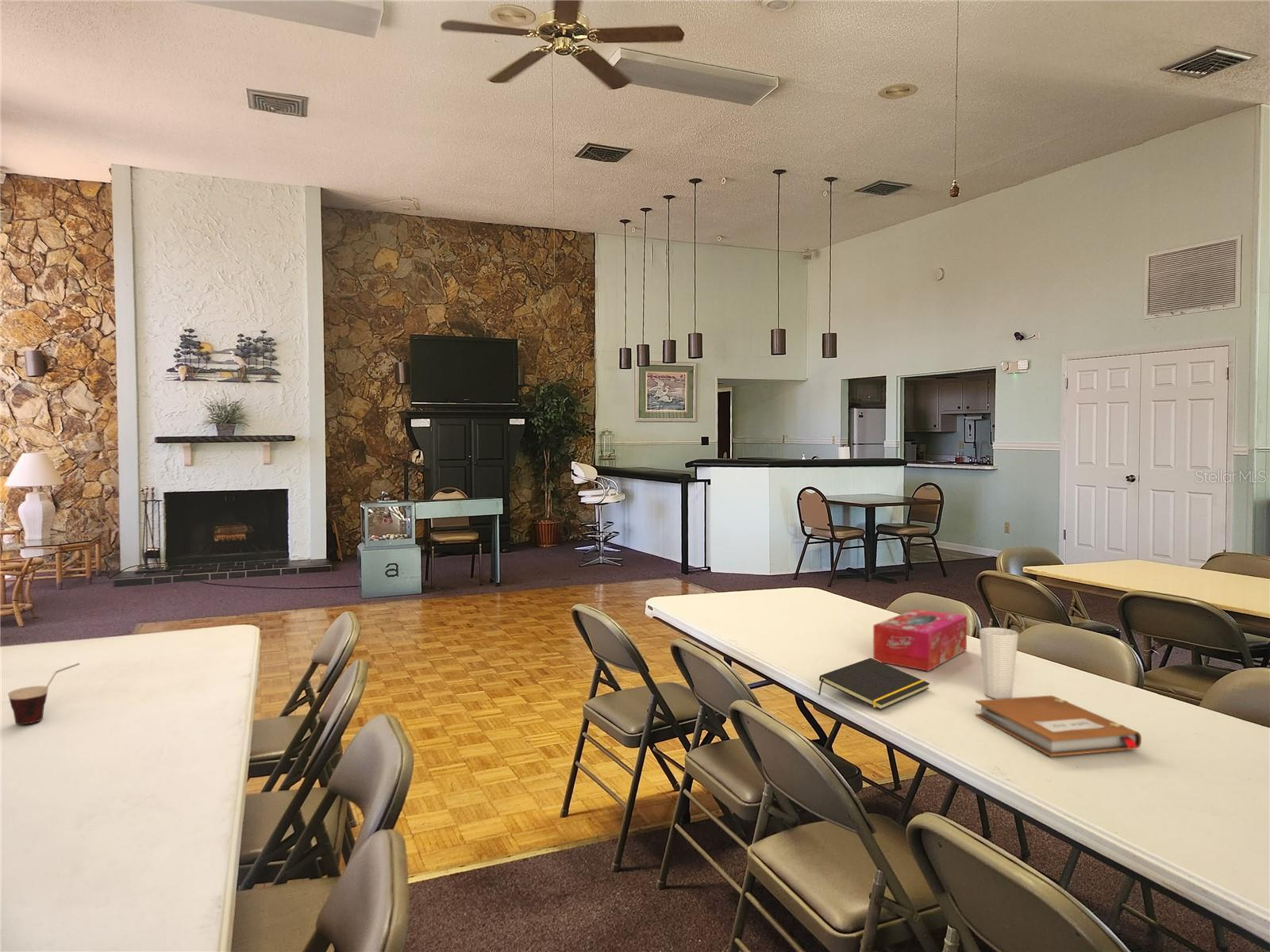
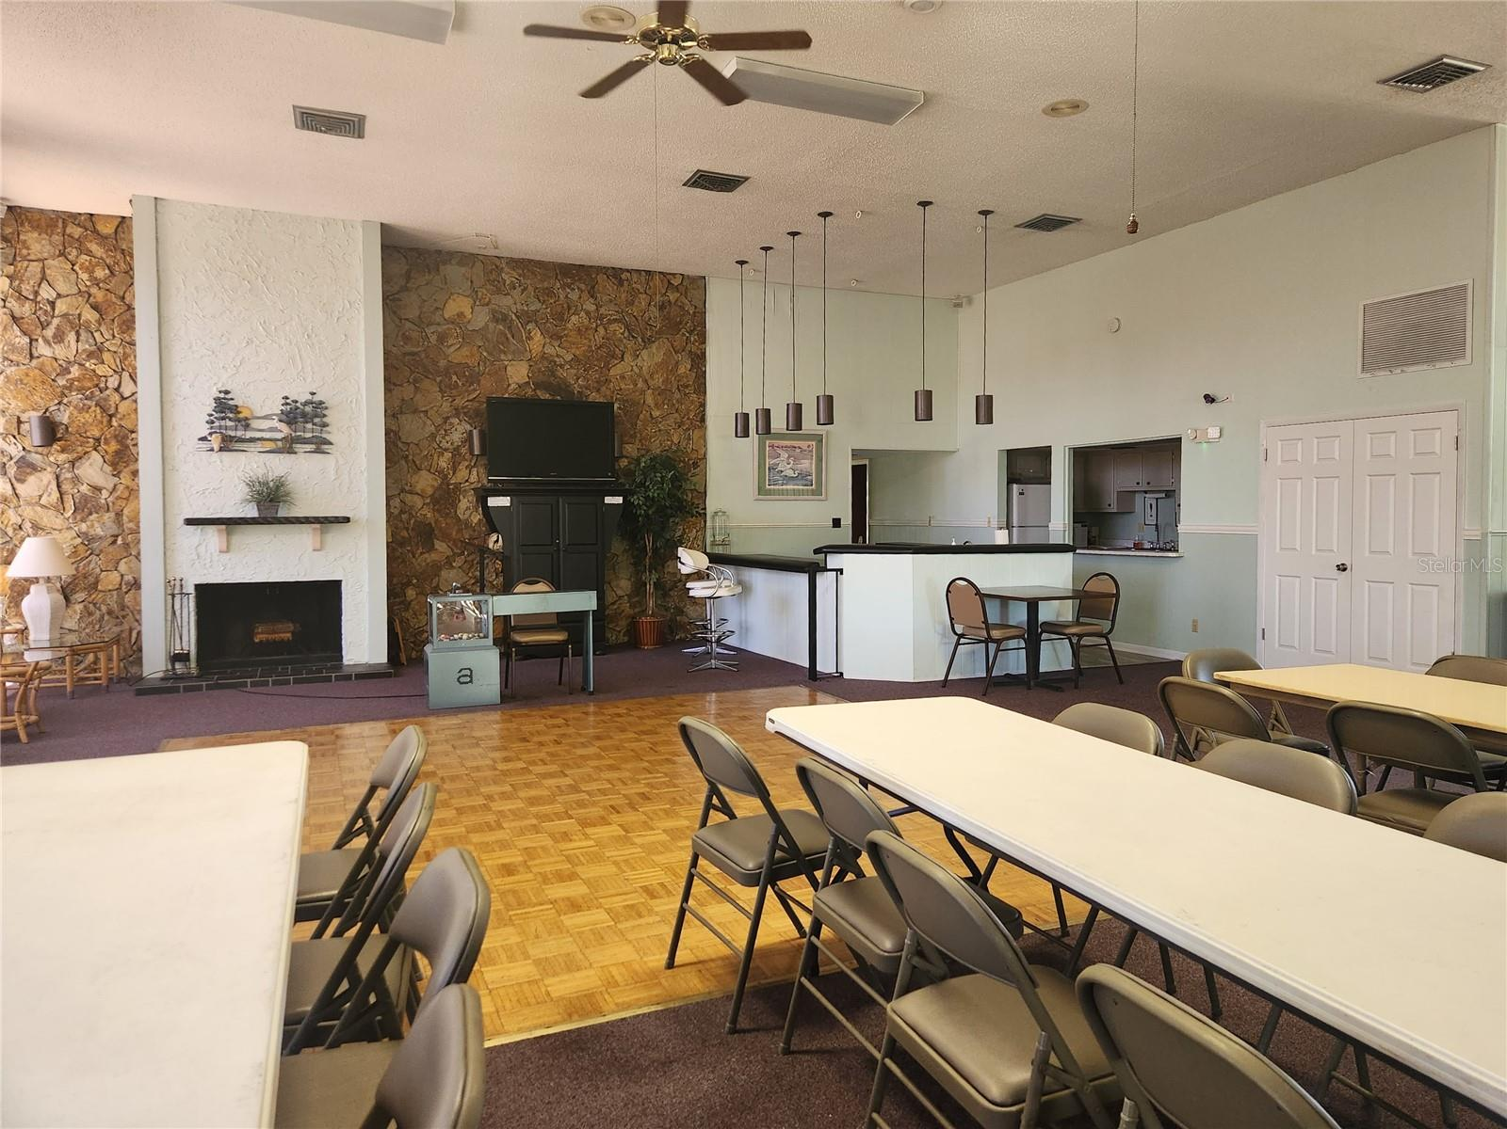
- notepad (875, 681)
- notebook (1056, 724)
- tissue box (921, 637)
- cup (998, 663)
- cup (44, 693)
